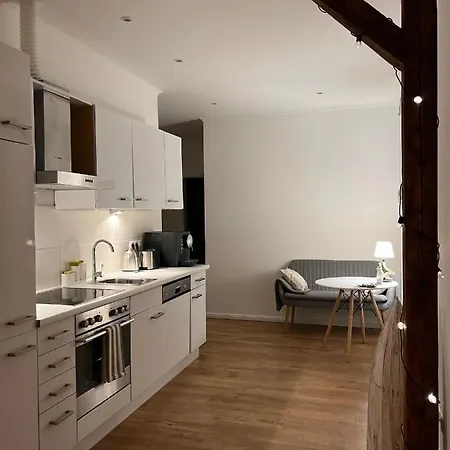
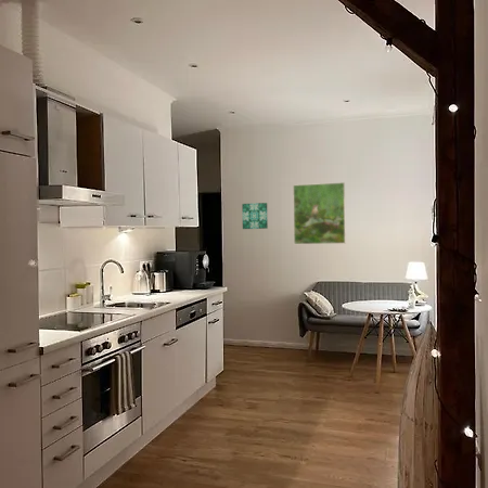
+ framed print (319, 214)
+ wall art (255, 216)
